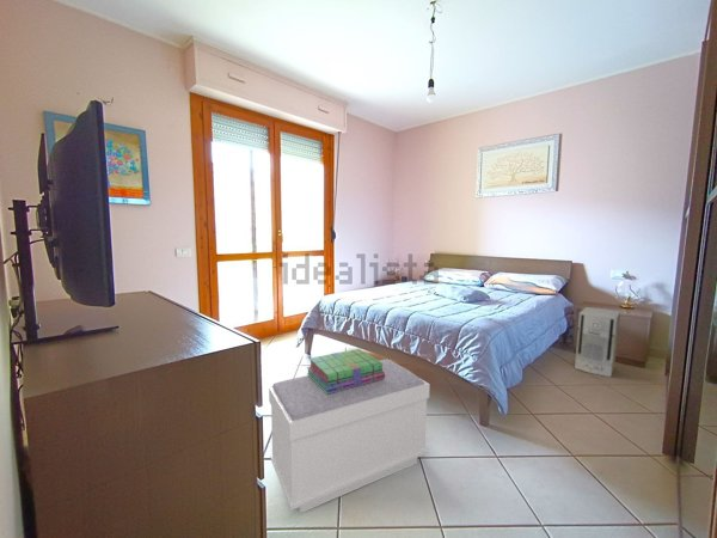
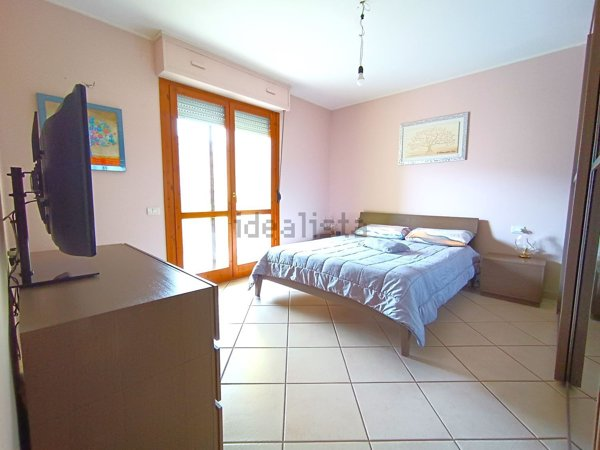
- bench (349, 422)
- stack of books (344, 368)
- air purifier (598, 340)
